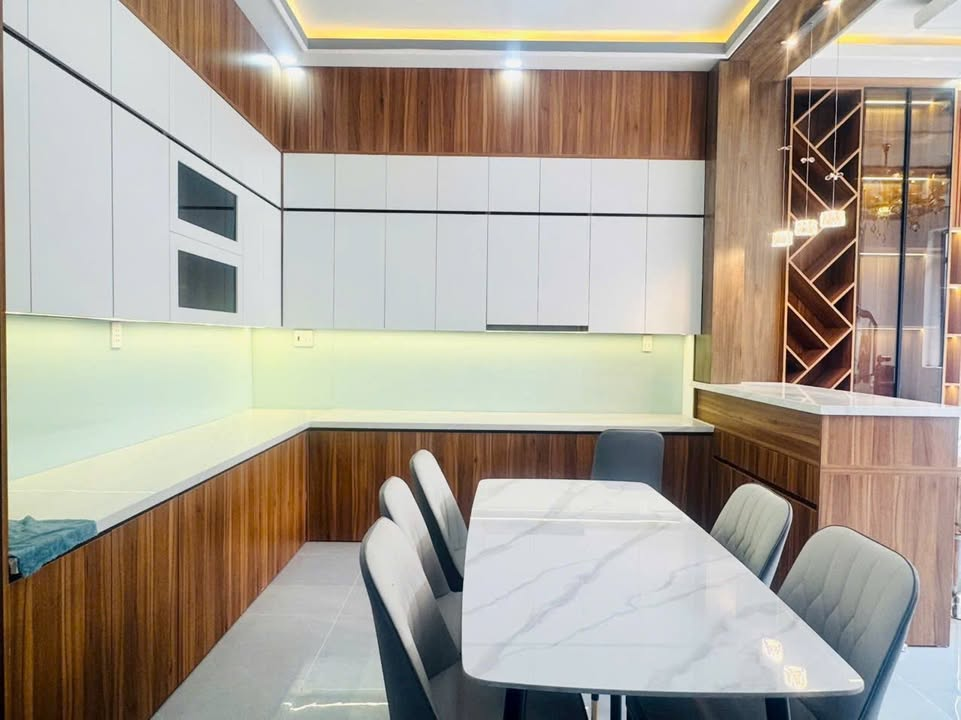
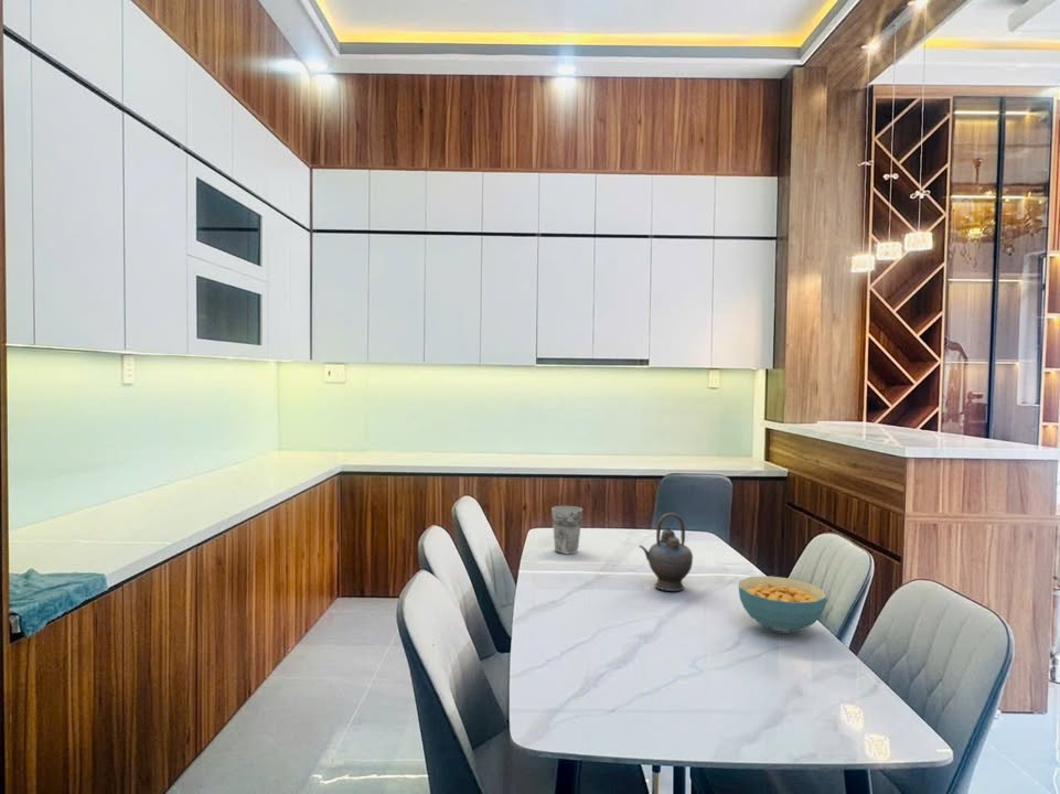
+ cup (566, 529)
+ teapot (665, 550)
+ cereal bowl (781, 609)
